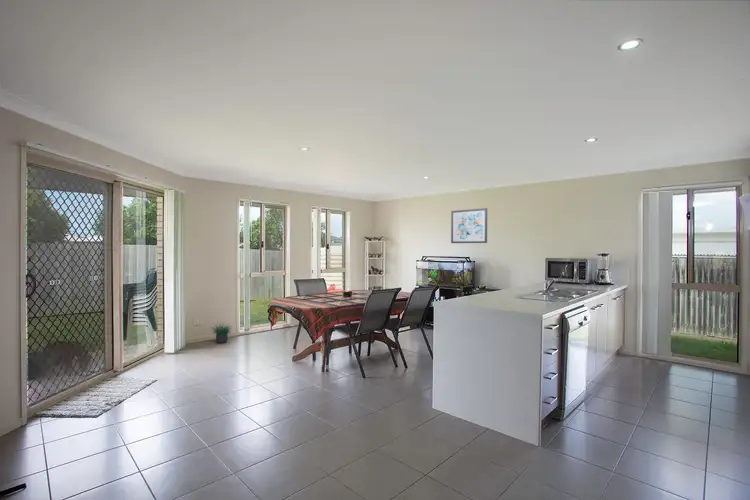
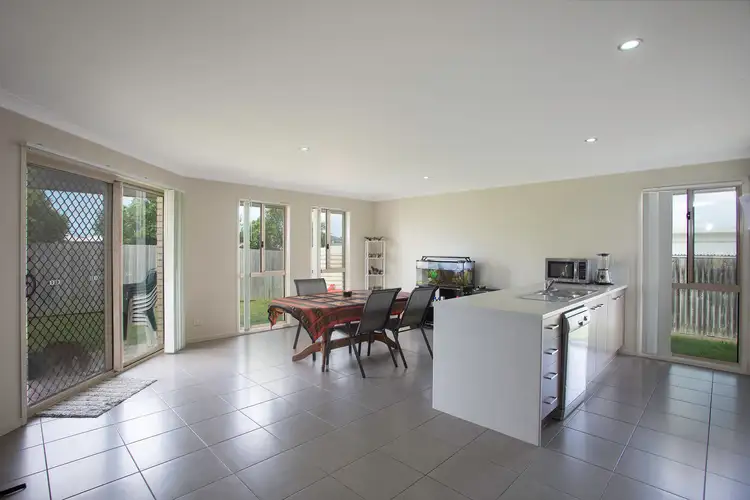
- potted plant (222, 330)
- wall art (468, 226)
